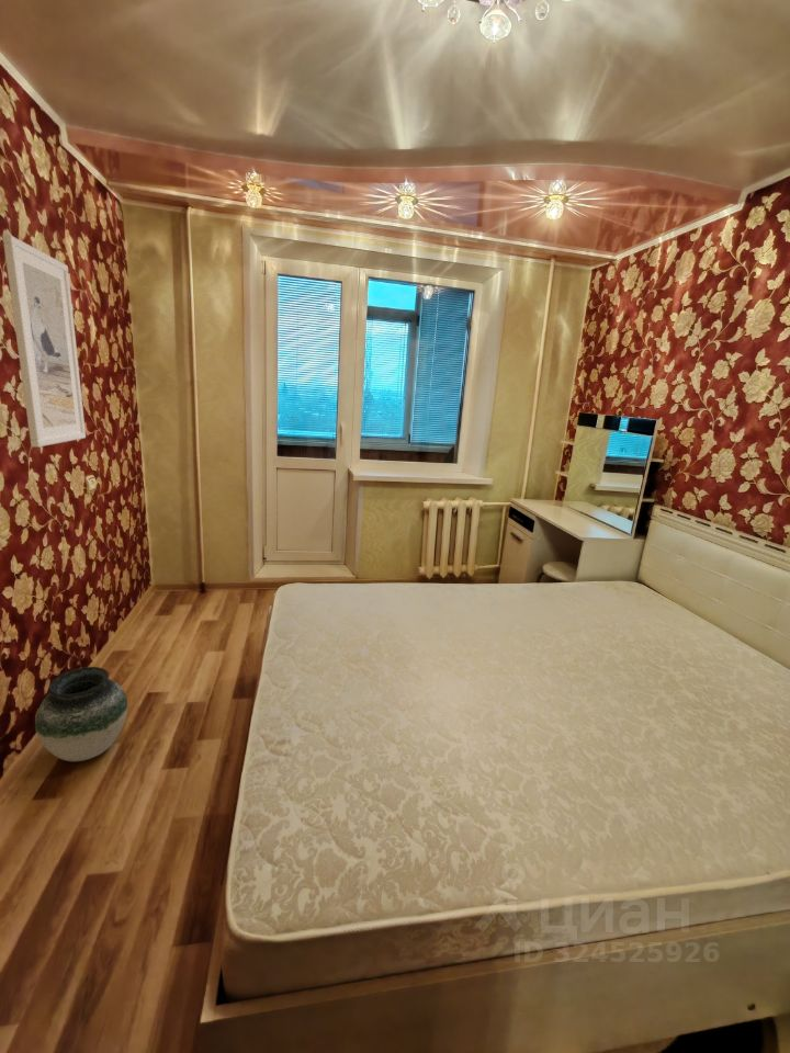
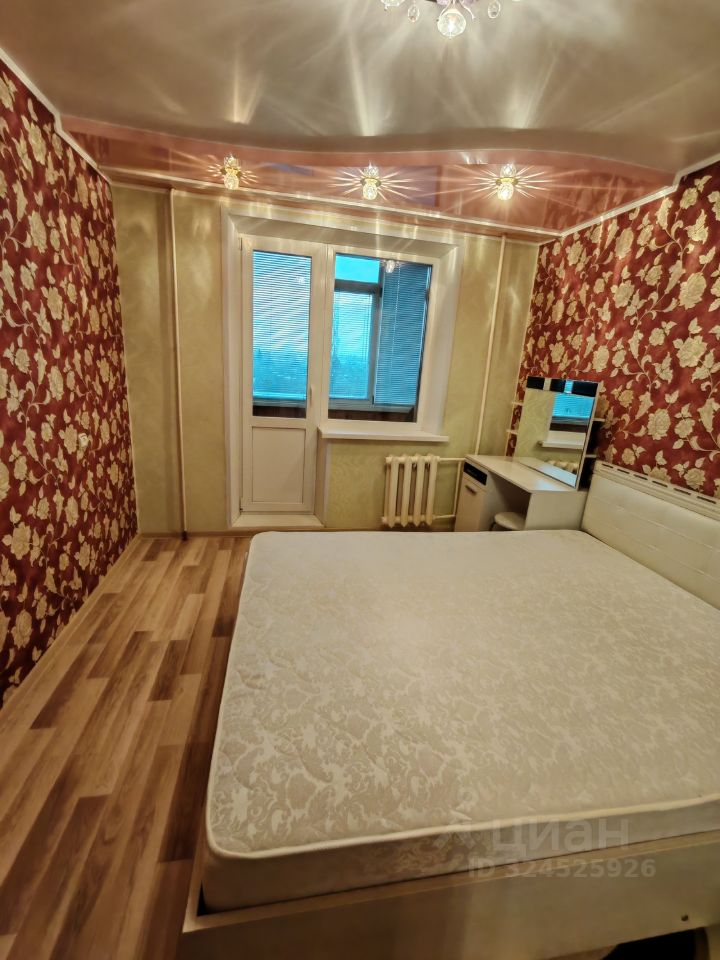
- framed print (50, 351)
- vase (83, 715)
